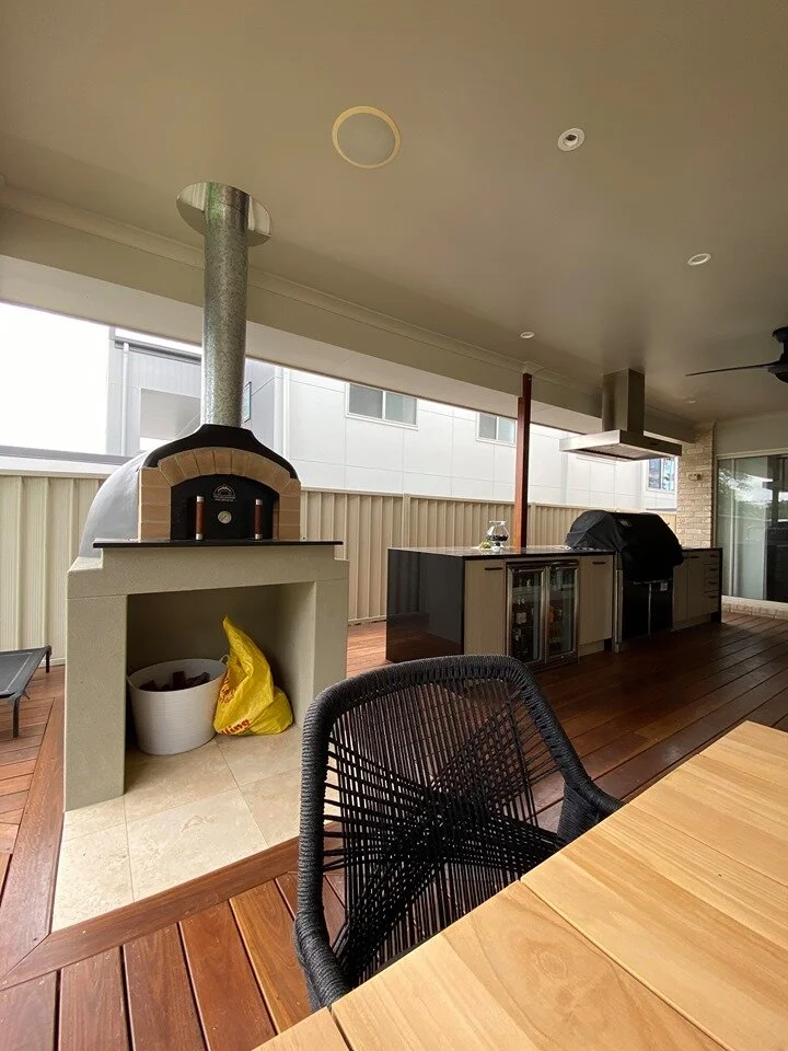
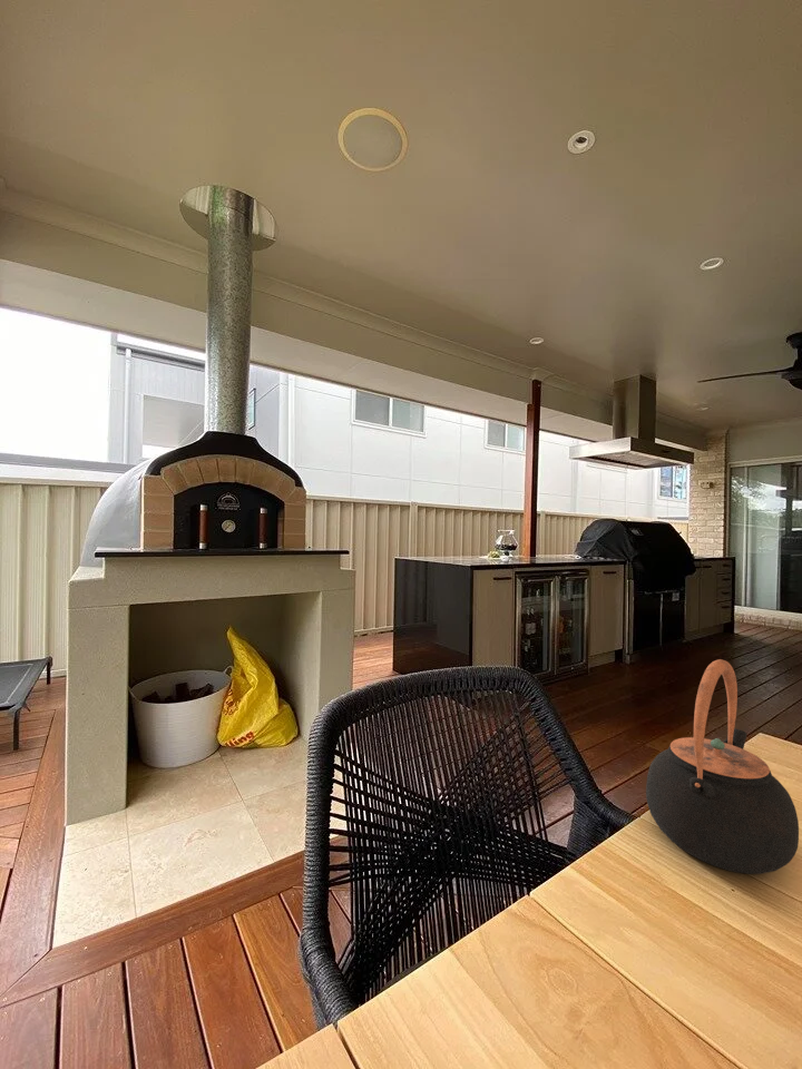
+ teapot (721, 746)
